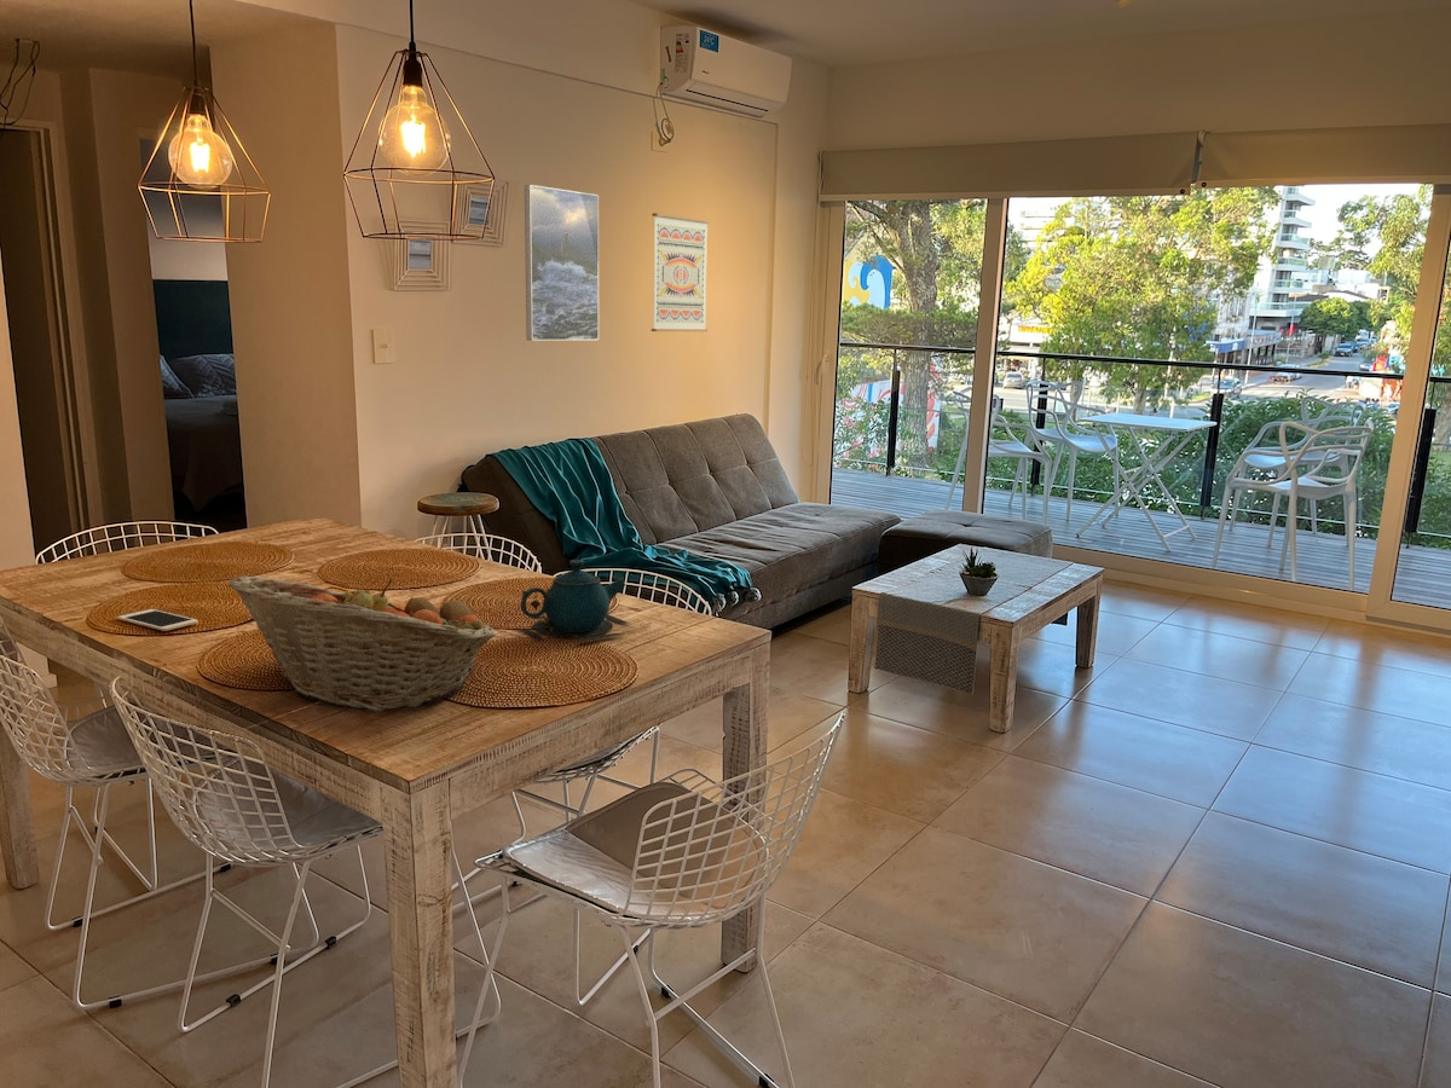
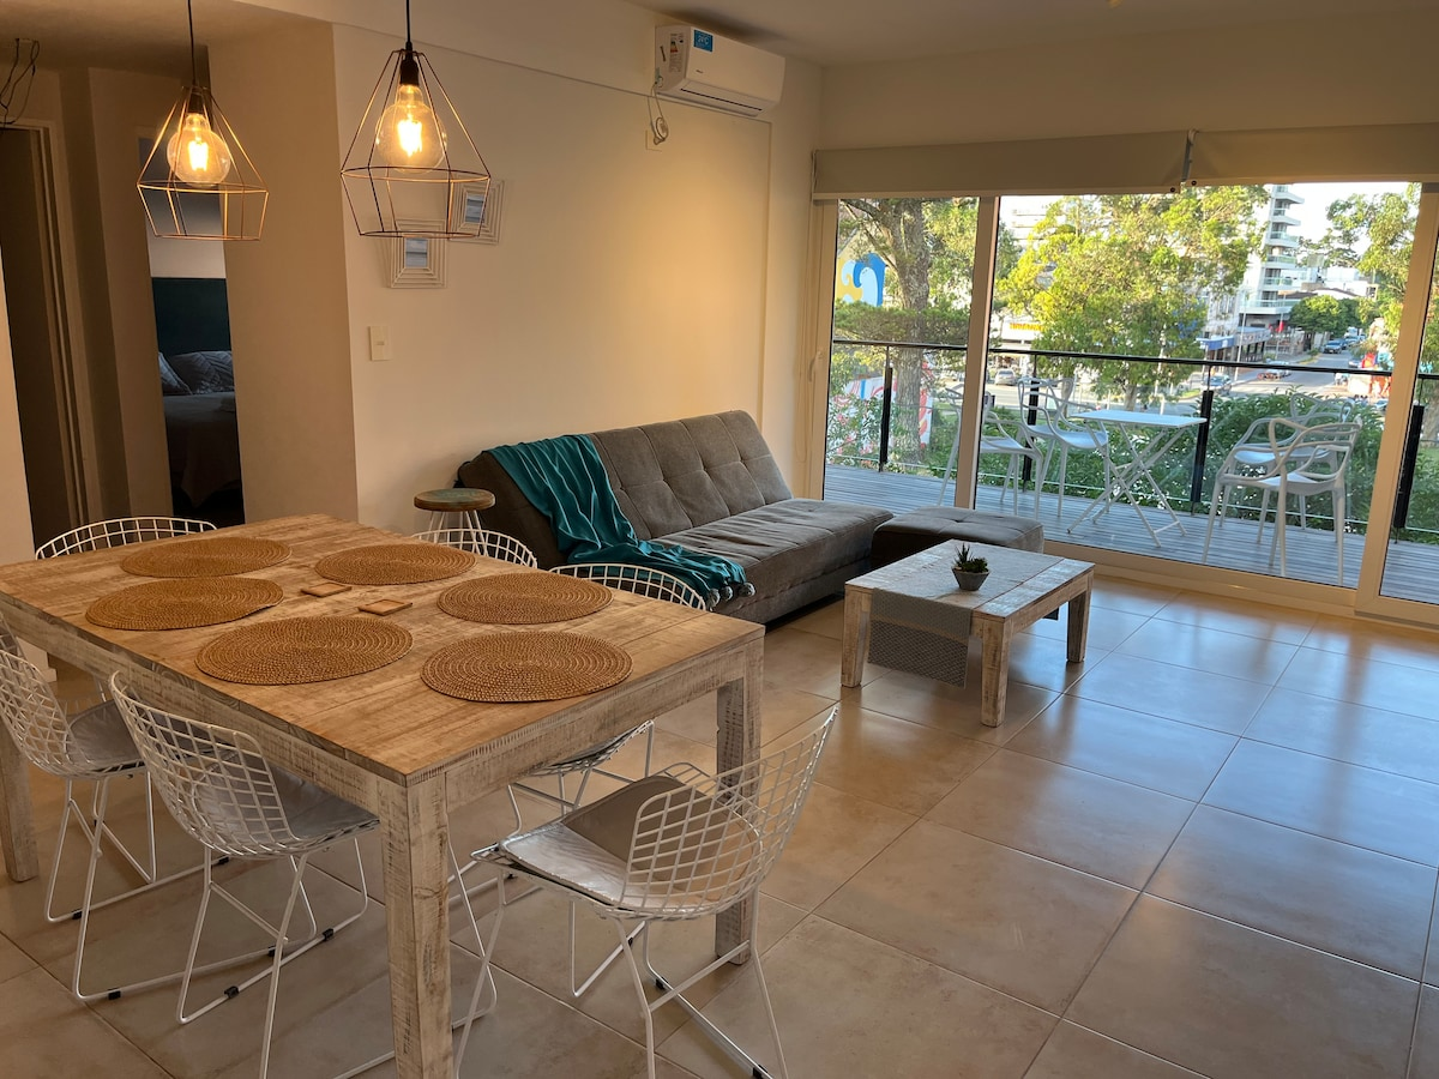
- wall art (681, 274)
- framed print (562, 266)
- teapot (572, 594)
- cell phone (157, 619)
- fruit basket (364, 629)
